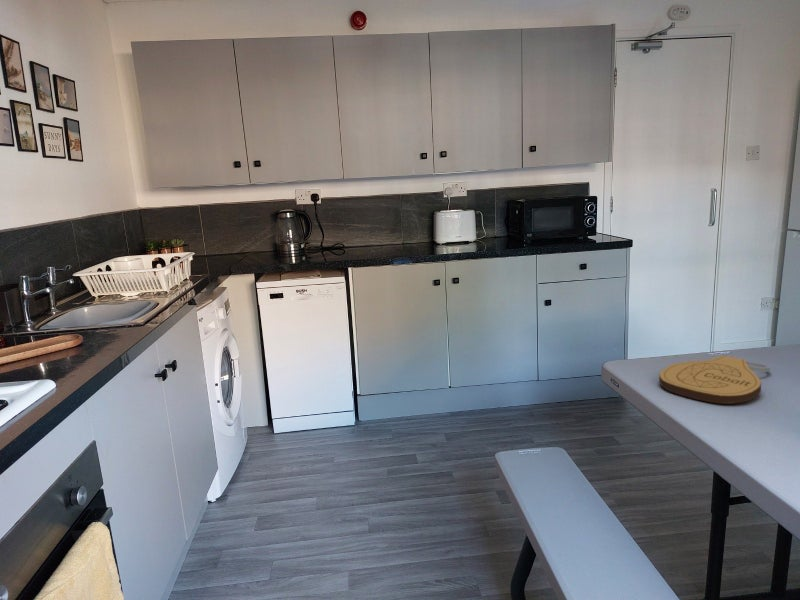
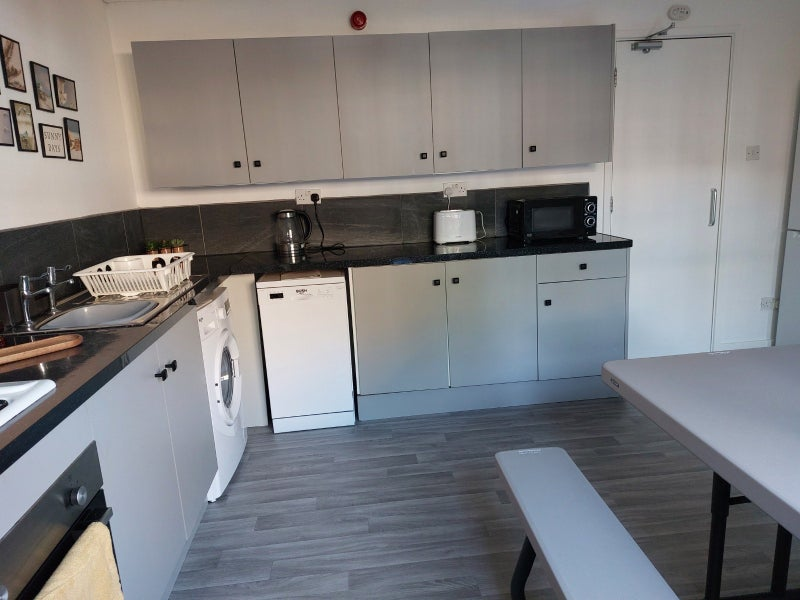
- key chain (723, 371)
